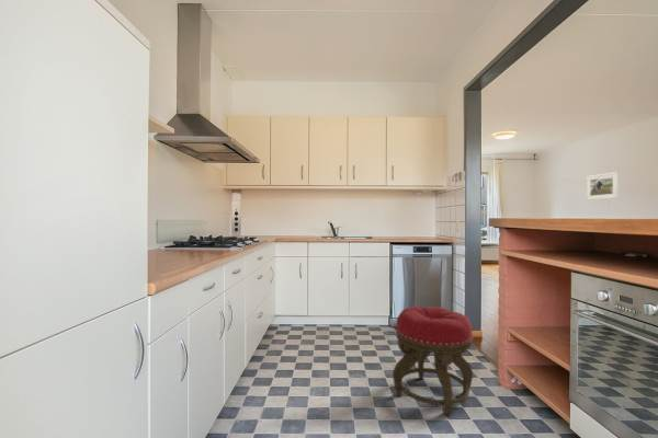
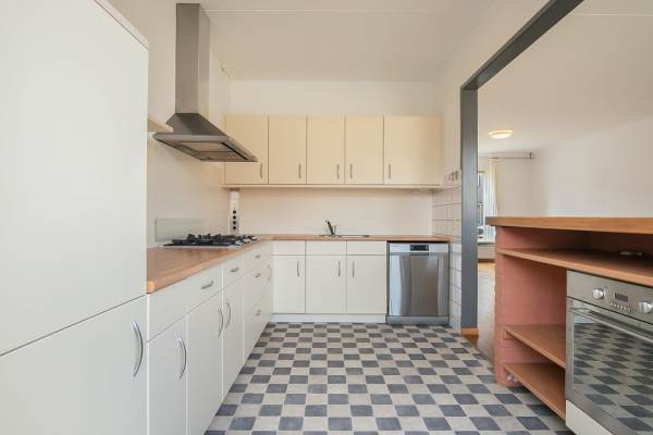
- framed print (601, 186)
- stool (432, 351)
